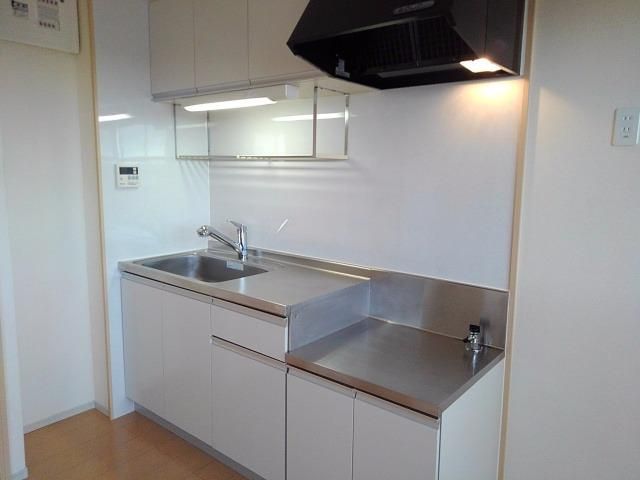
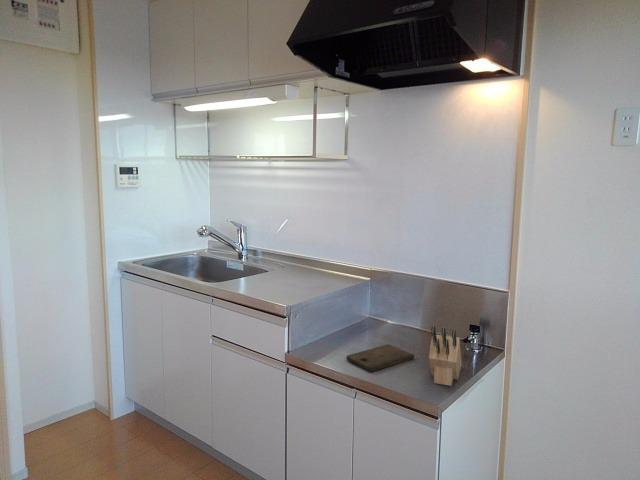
+ cutting board (380, 357)
+ knife block (446, 348)
